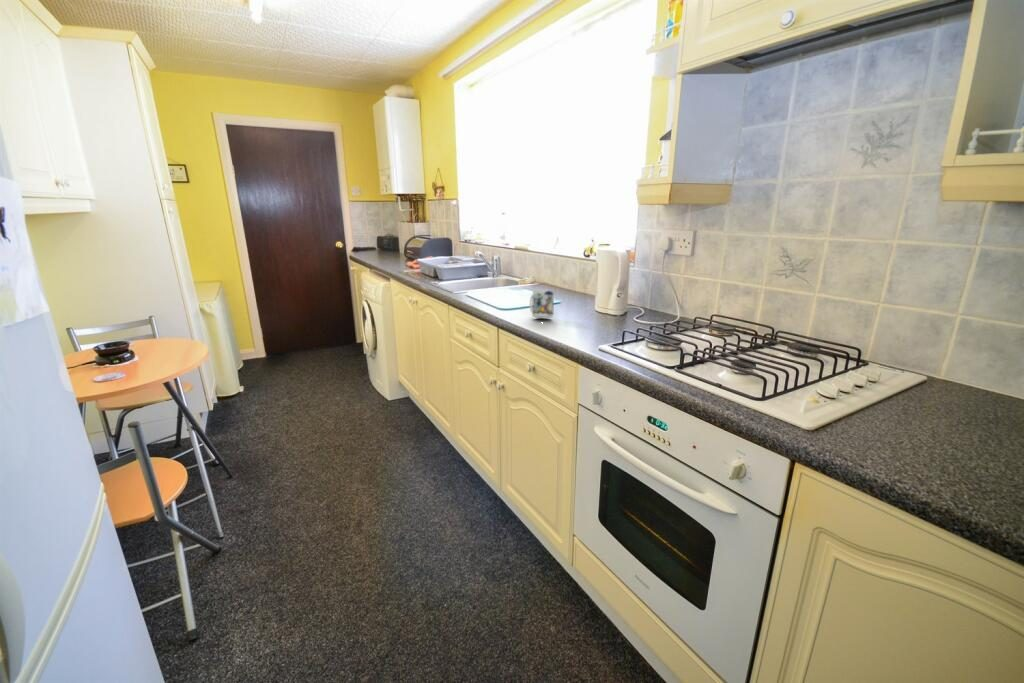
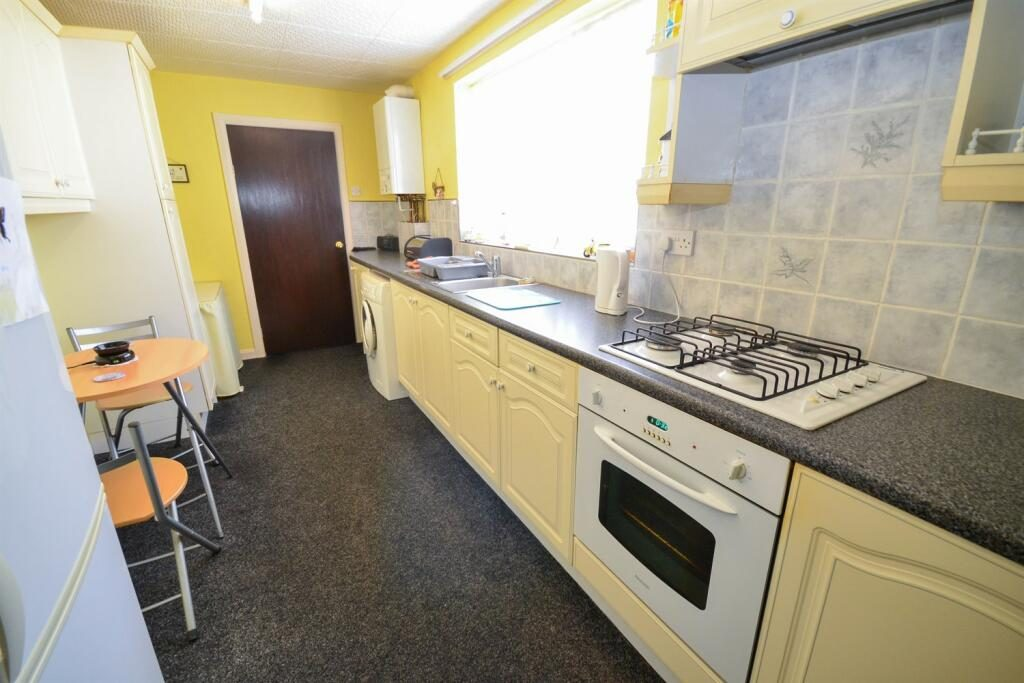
- mug (539, 303)
